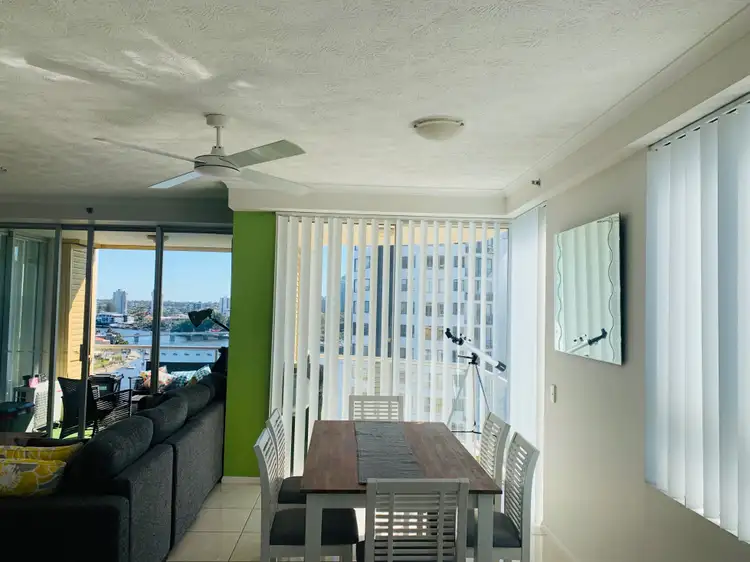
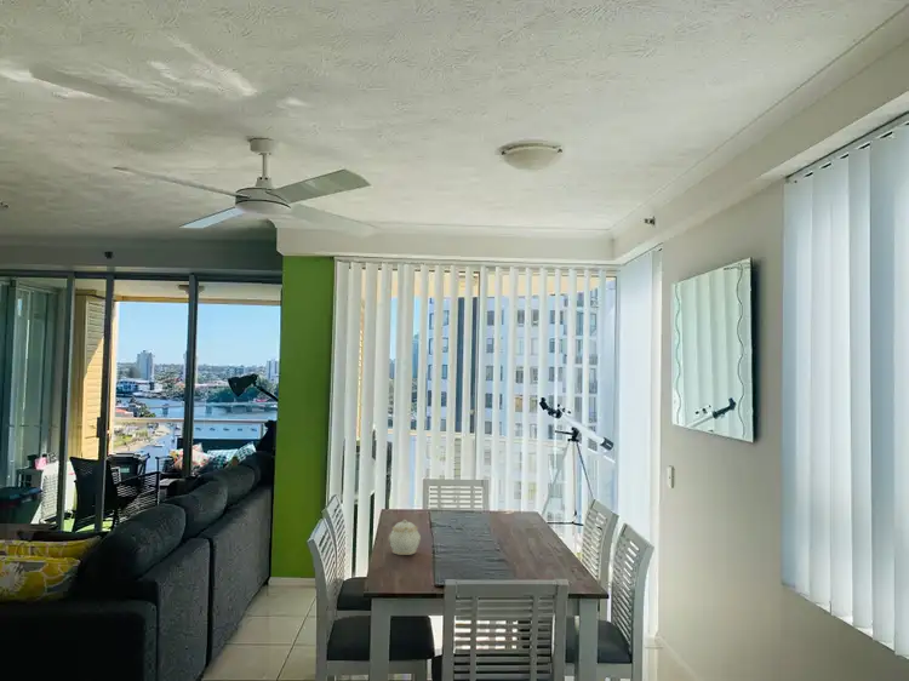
+ teapot (404, 536)
